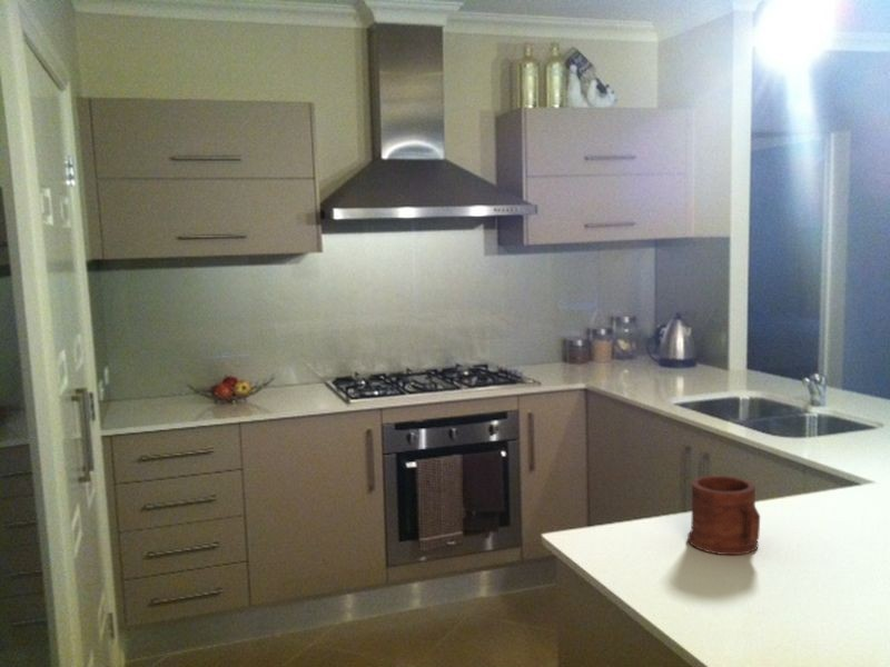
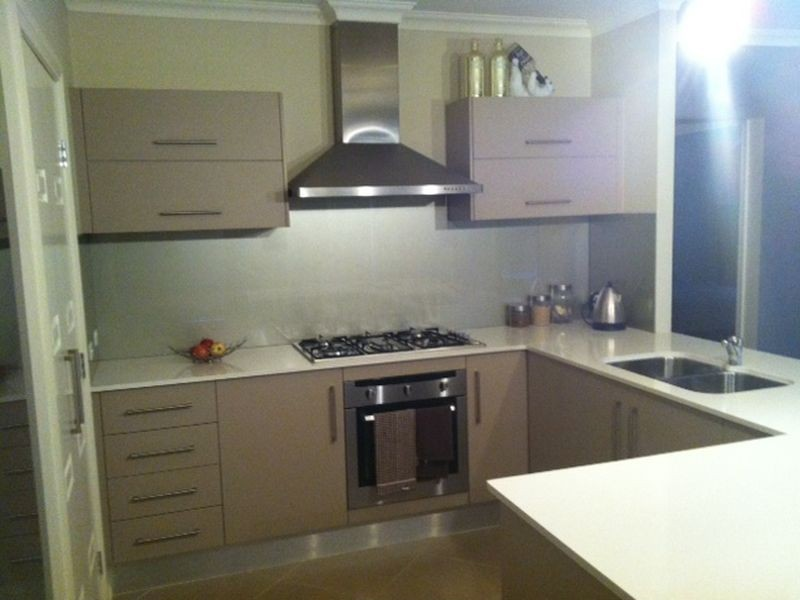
- mug (725, 515)
